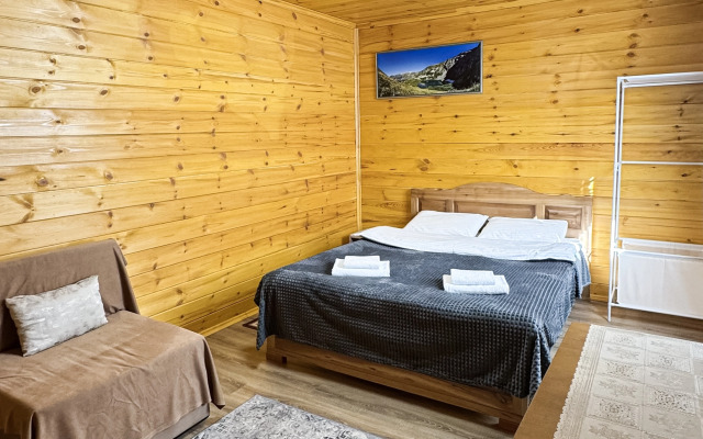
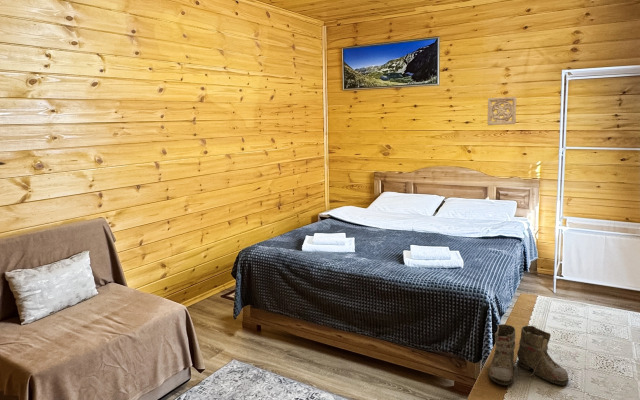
+ wall ornament (501, 111)
+ boots (521, 353)
